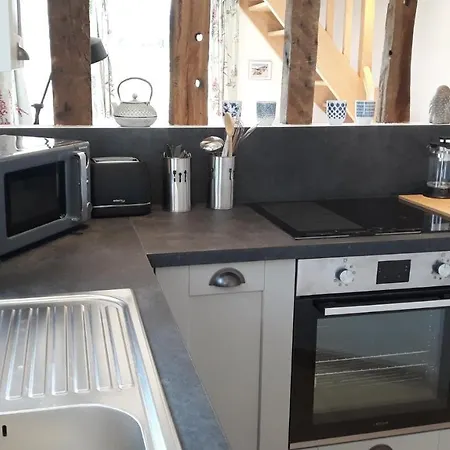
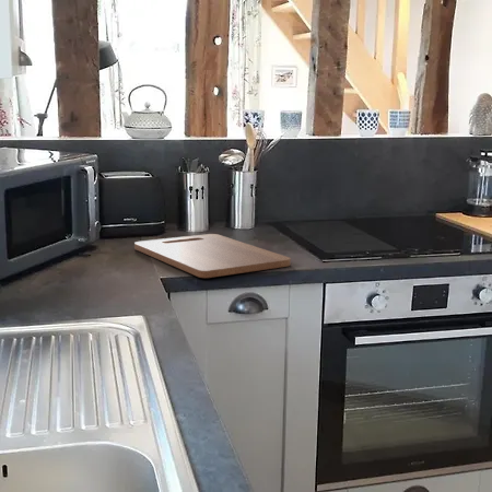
+ cutting board (209, 253)
